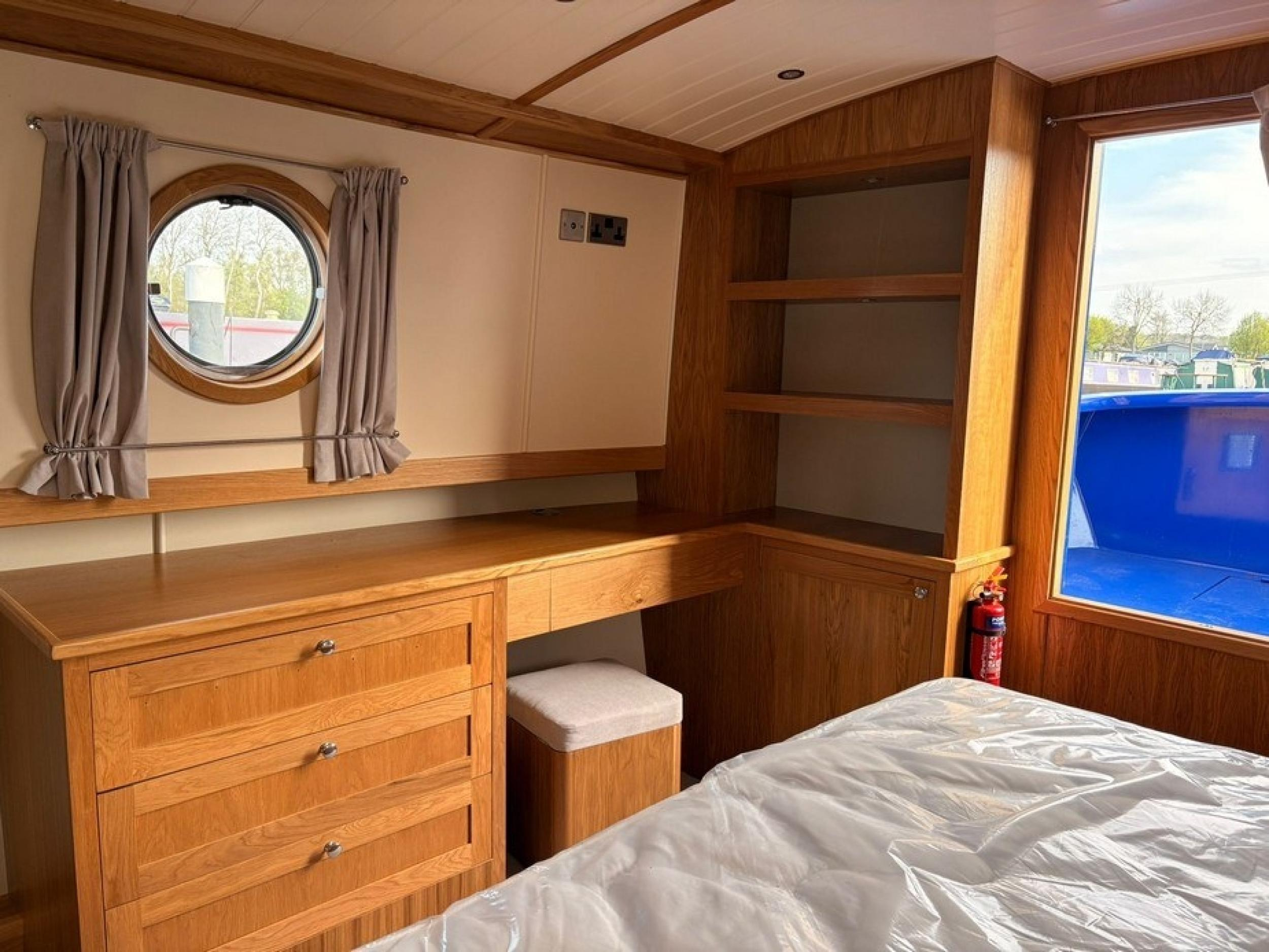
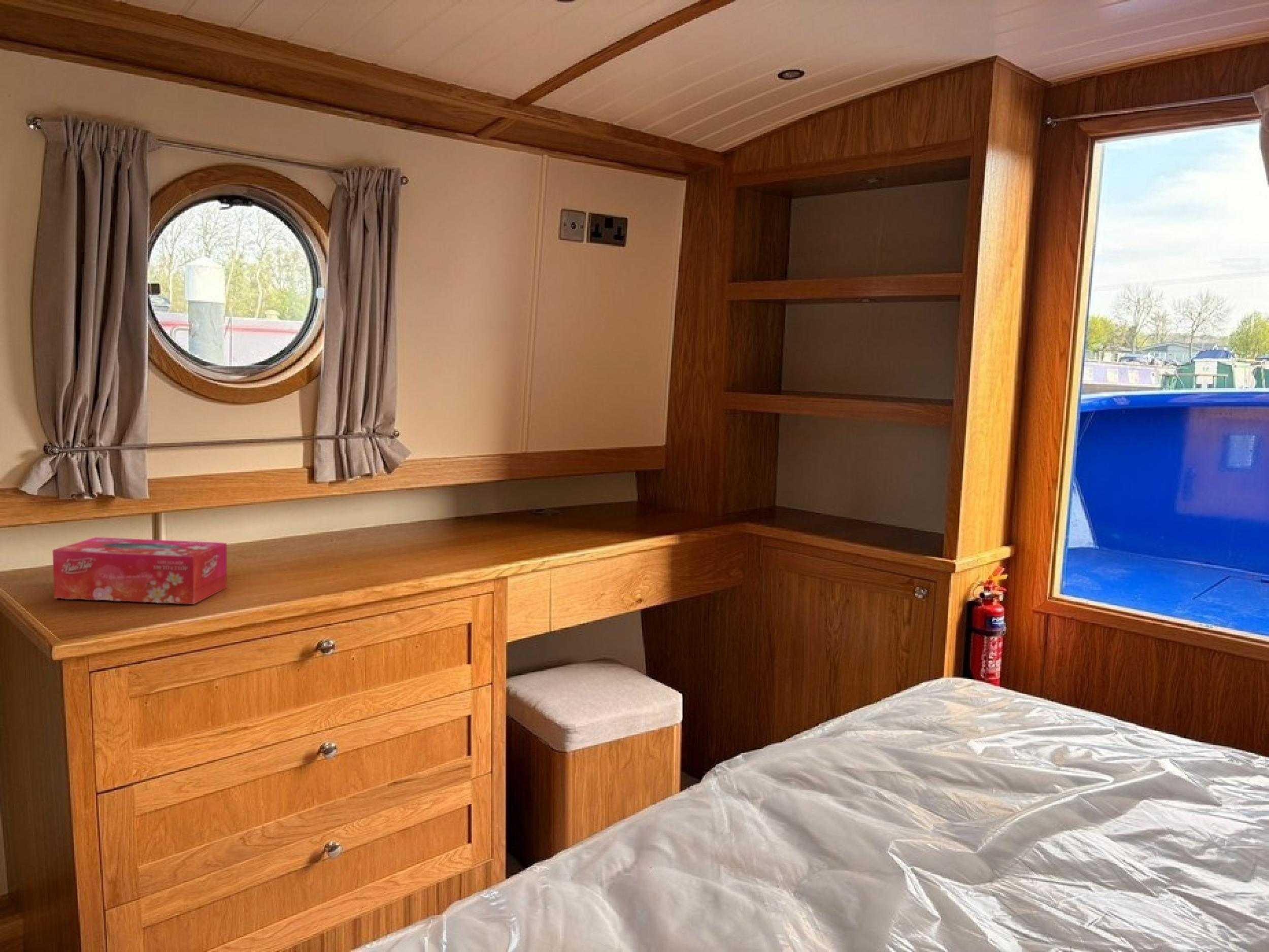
+ tissue box (143, 569)
